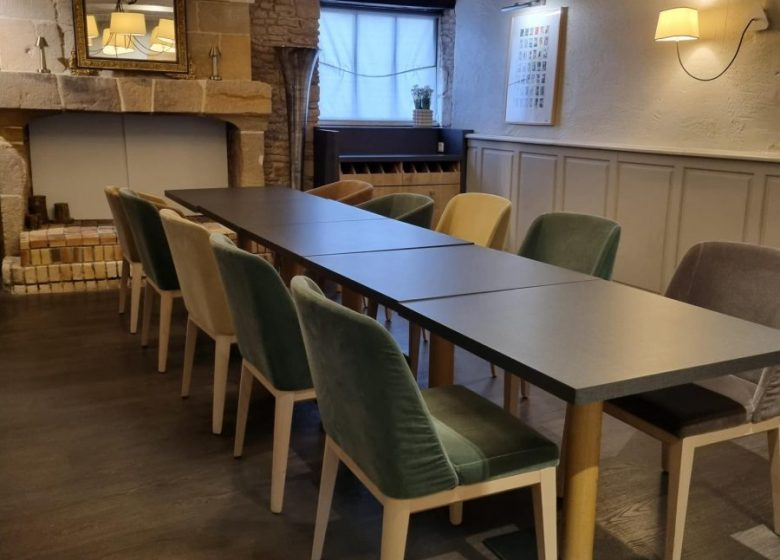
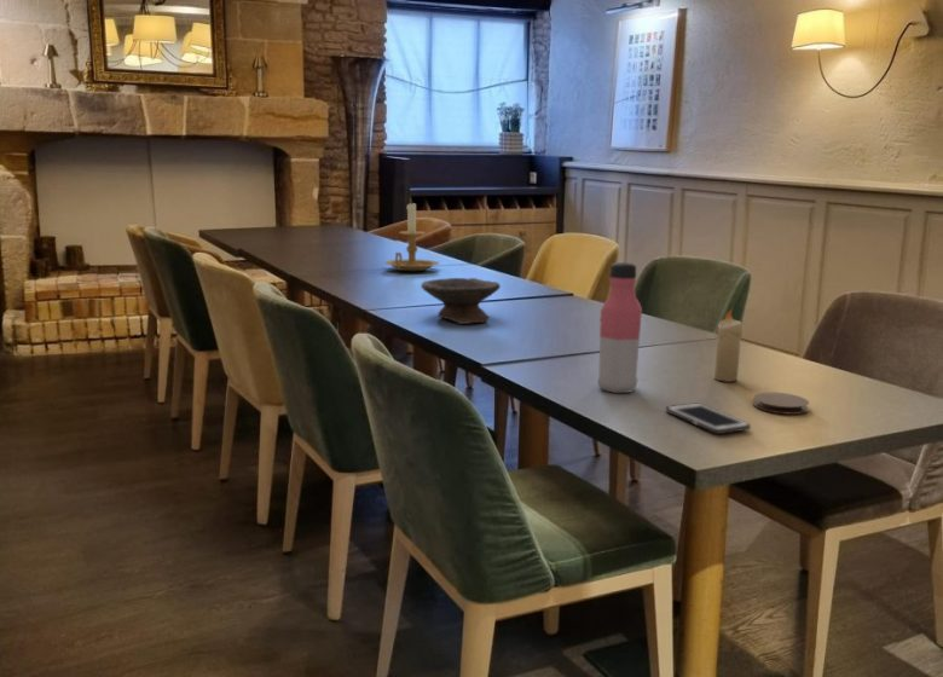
+ cell phone (706, 417)
+ candle (728, 343)
+ candle holder (411, 235)
+ water bottle (620, 326)
+ coaster (780, 403)
+ bowl (459, 300)
